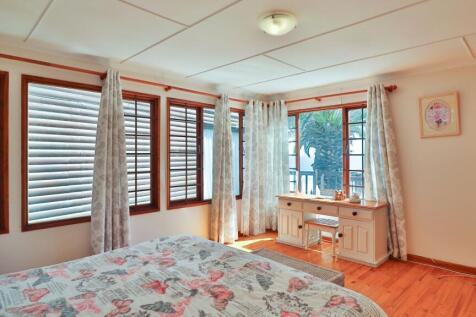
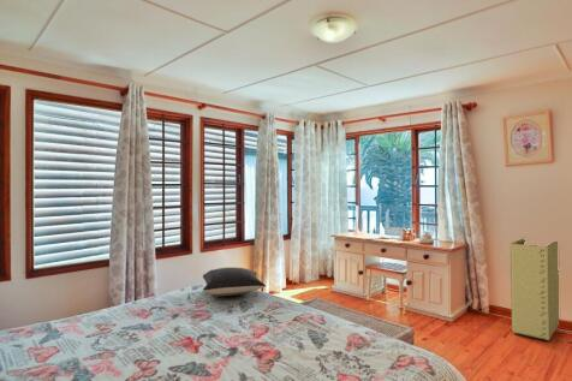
+ laundry hamper (535, 285)
+ pillow (232, 280)
